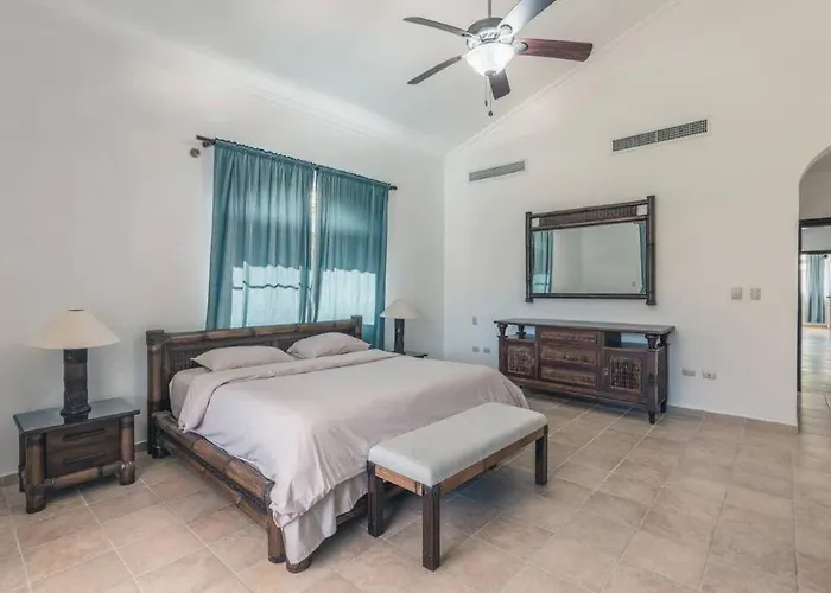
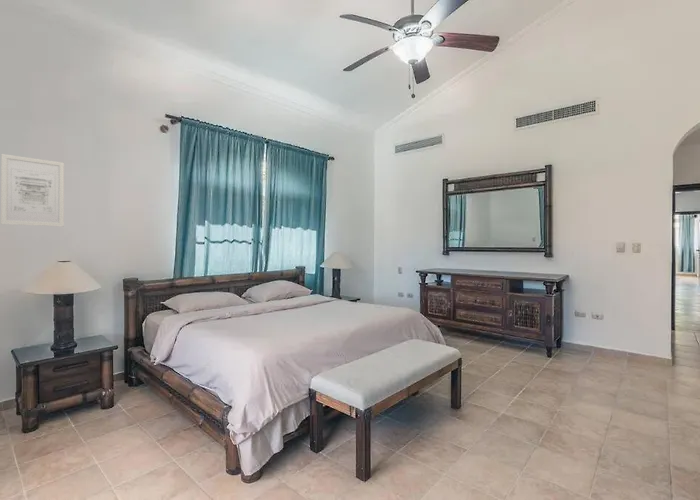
+ wall art (33, 191)
